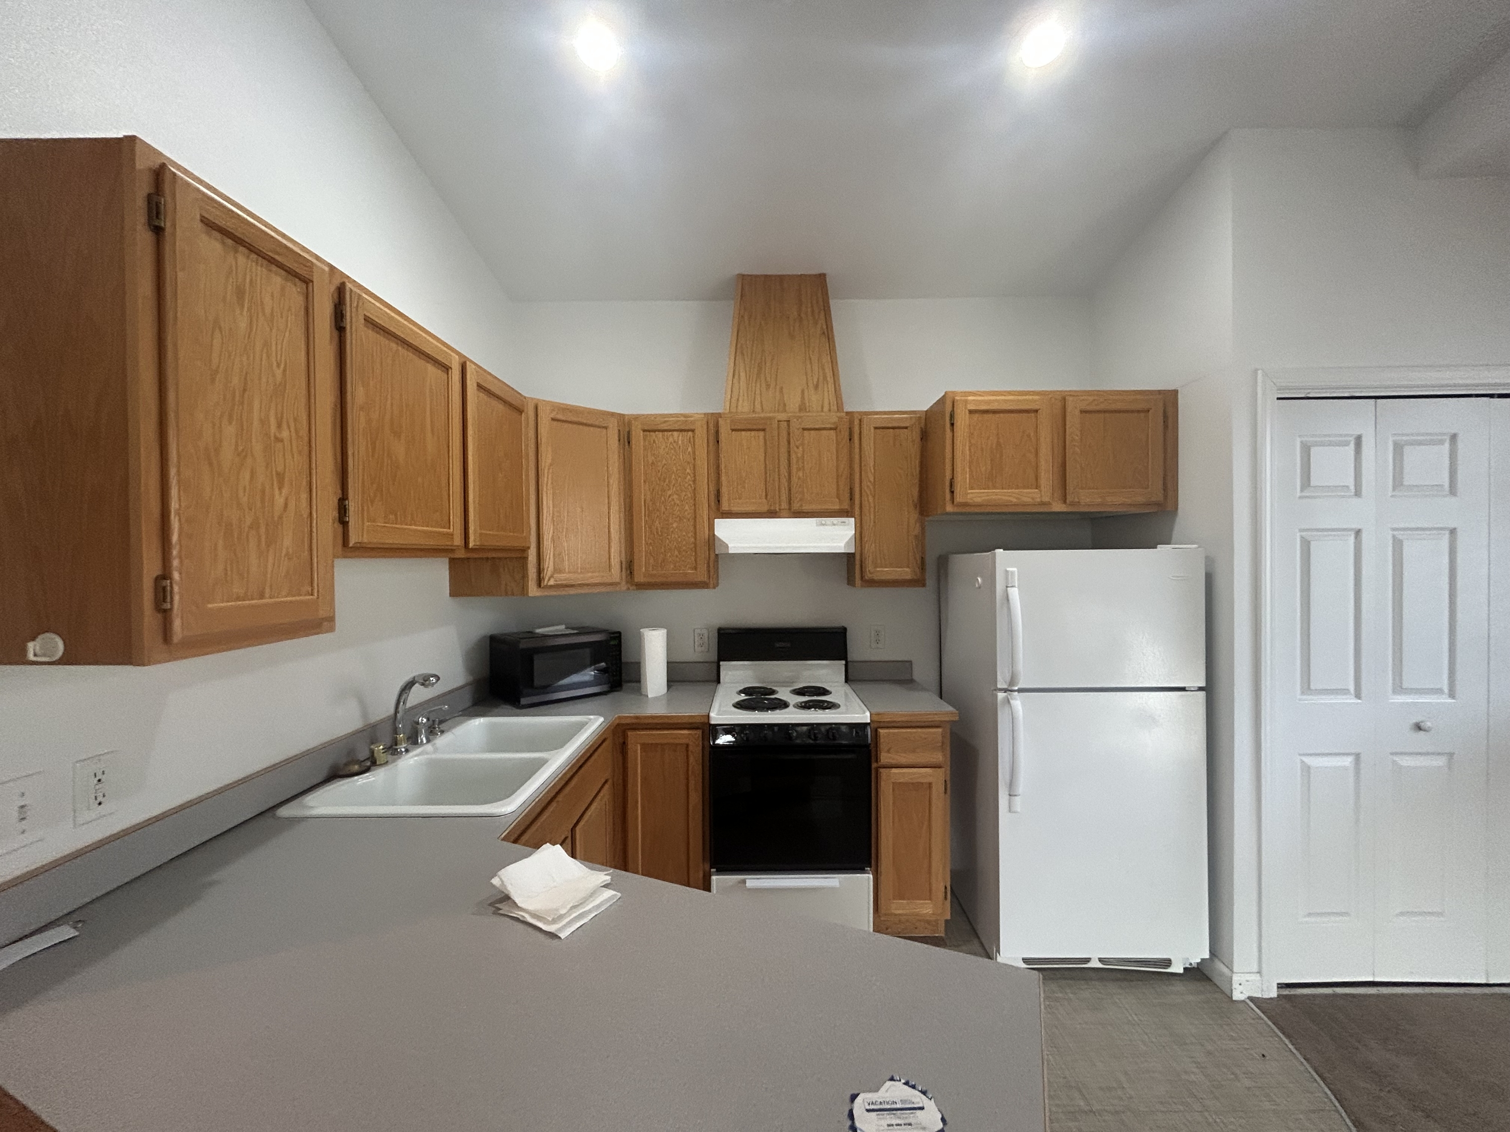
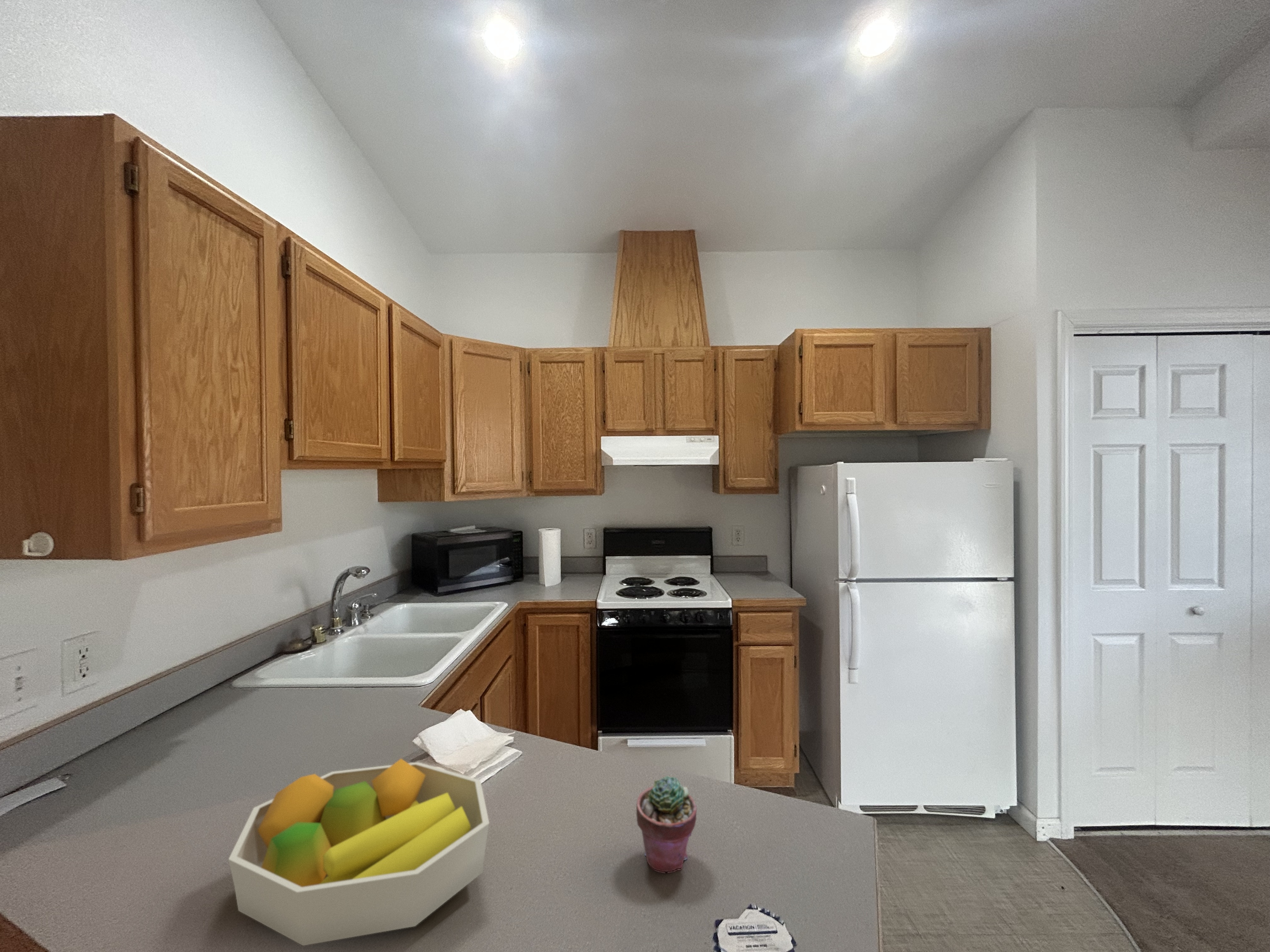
+ potted succulent (666, 820)
+ fruit bowl (369, 833)
